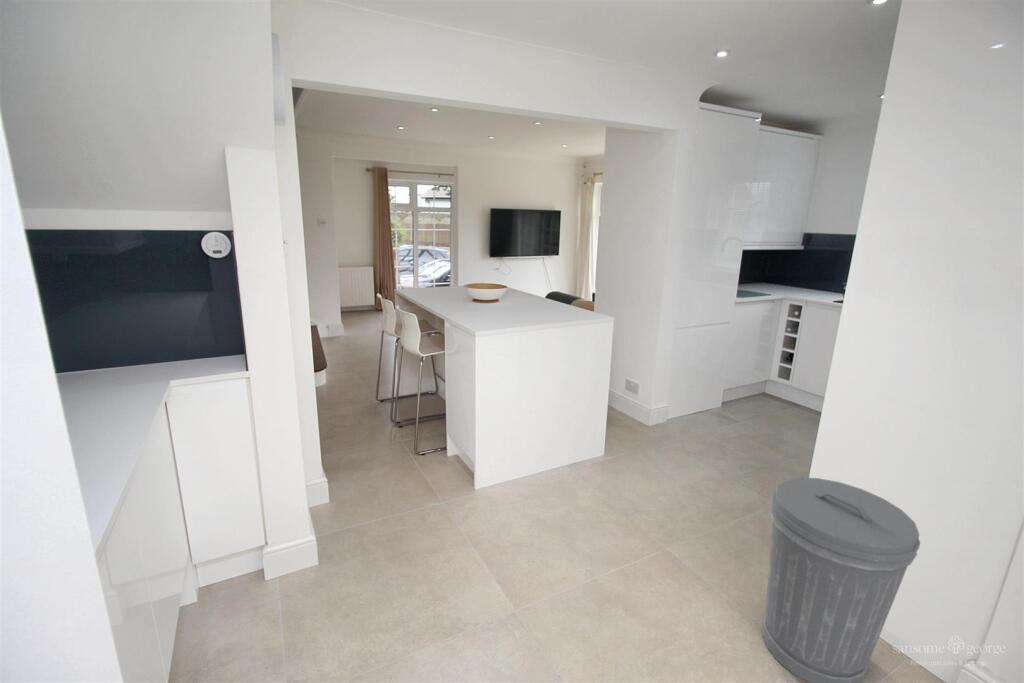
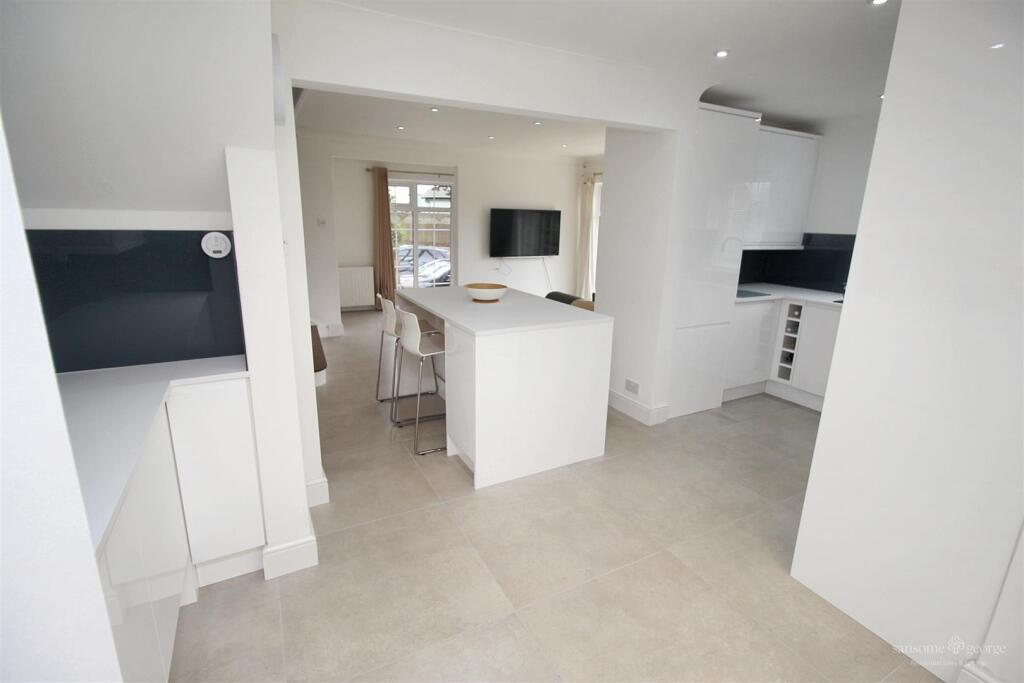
- trash can (827, 577)
